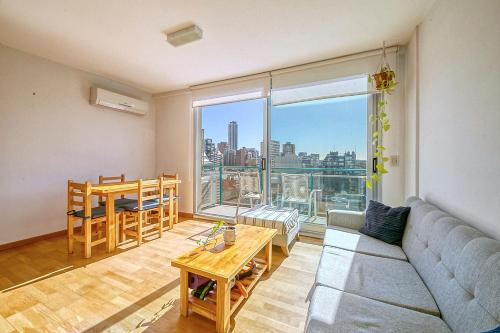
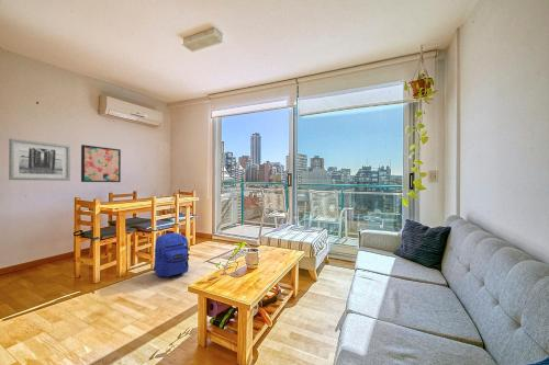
+ wall art (42, 161)
+ wall art (101, 164)
+ backpack (173, 253)
